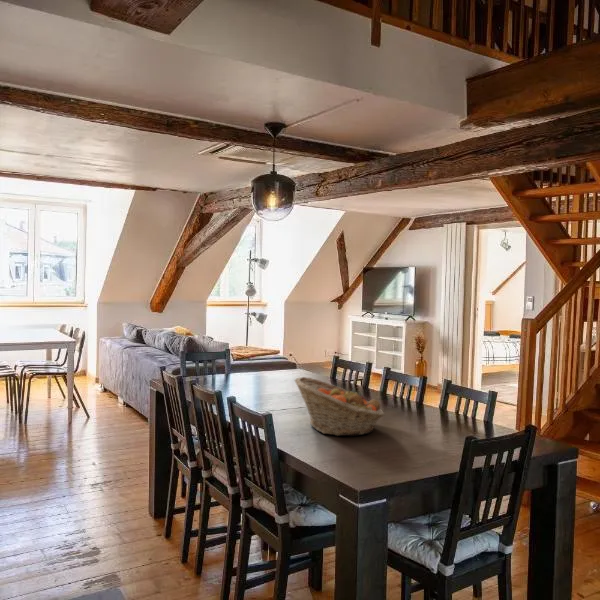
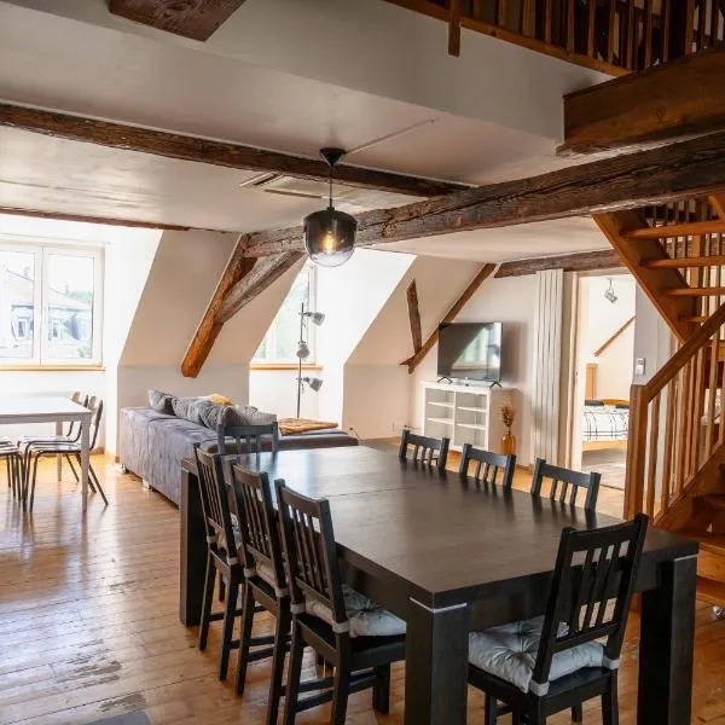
- fruit basket (338, 403)
